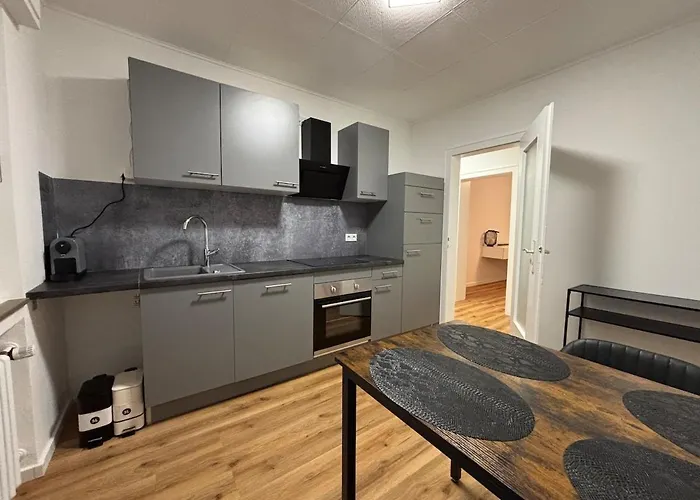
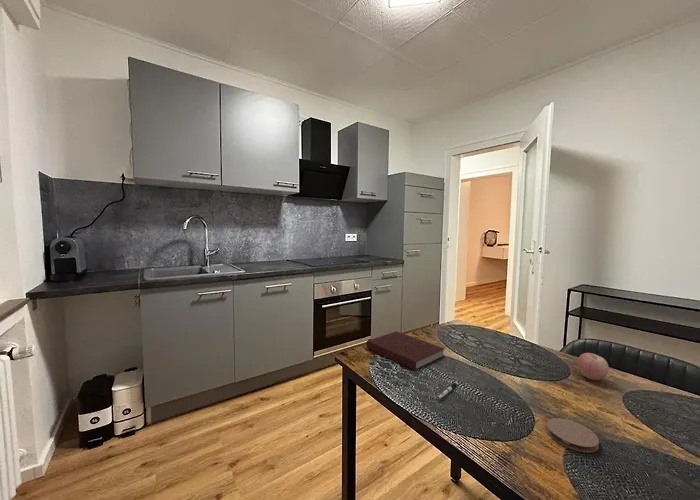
+ apple (592, 367)
+ coaster (571, 434)
+ notebook (404, 348)
+ pen (448, 389)
